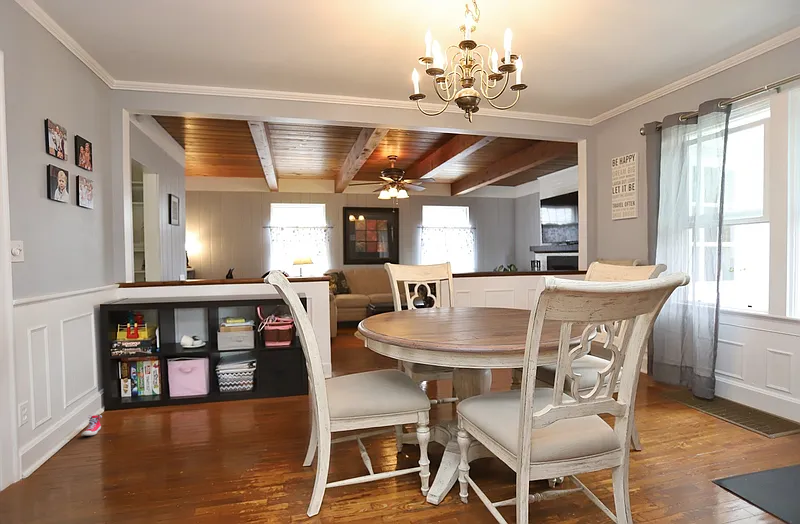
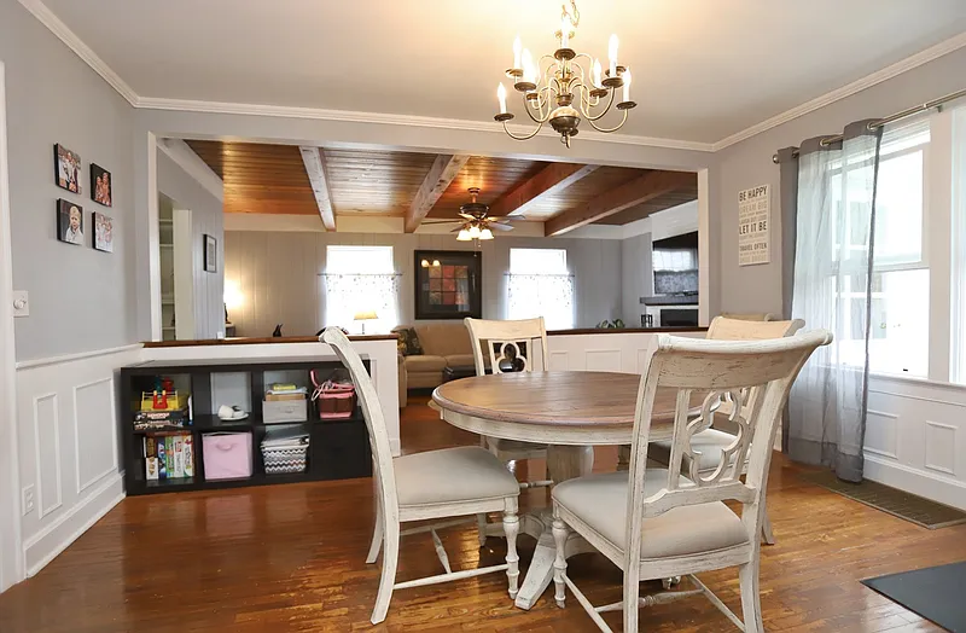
- sneaker (92, 425)
